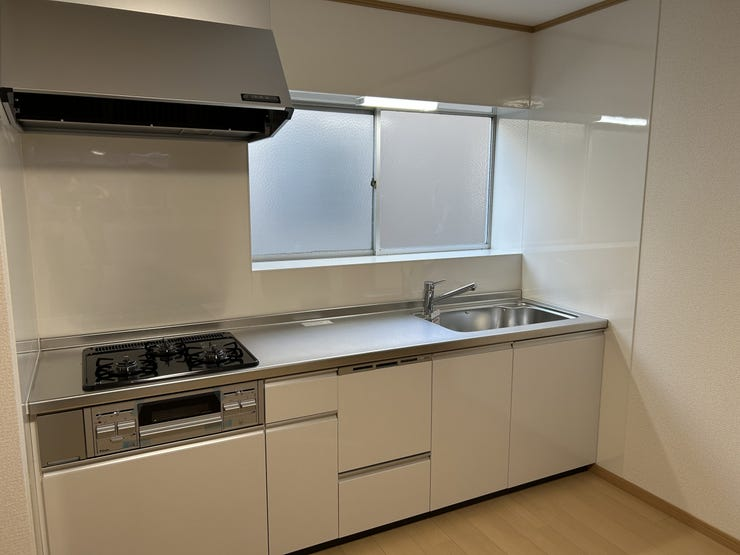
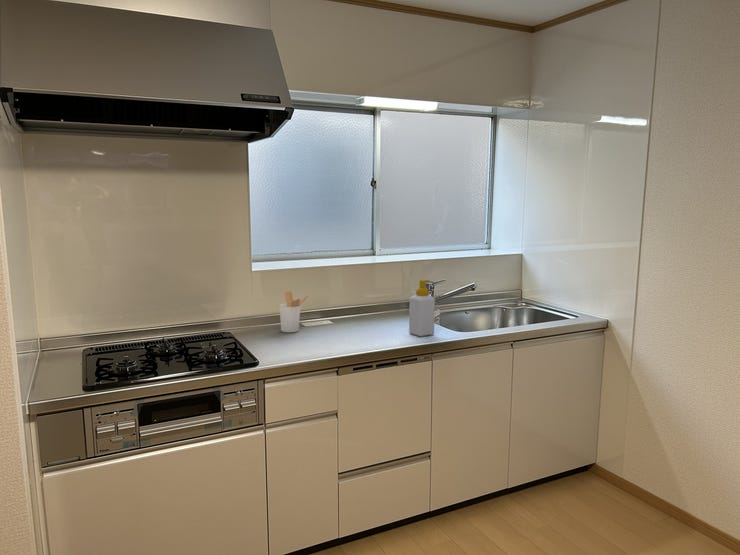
+ utensil holder (295, 311)
+ soap bottle (422, 307)
